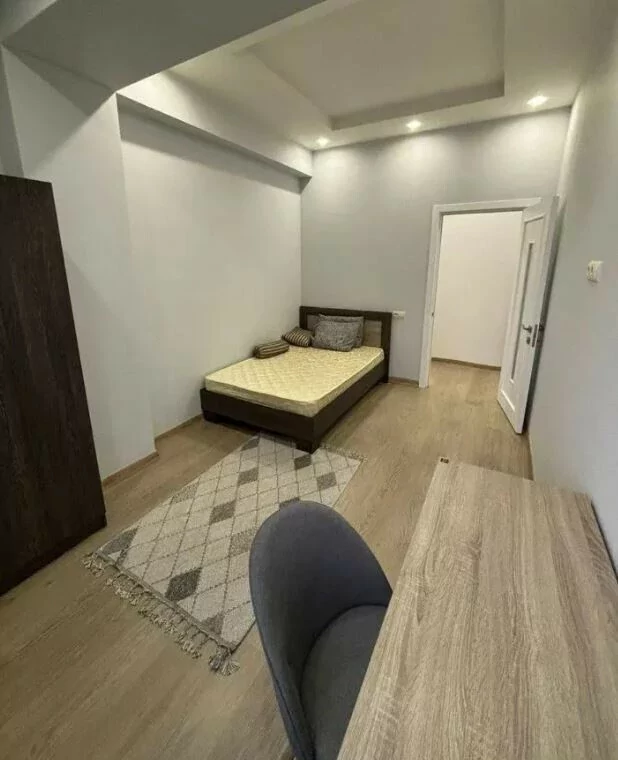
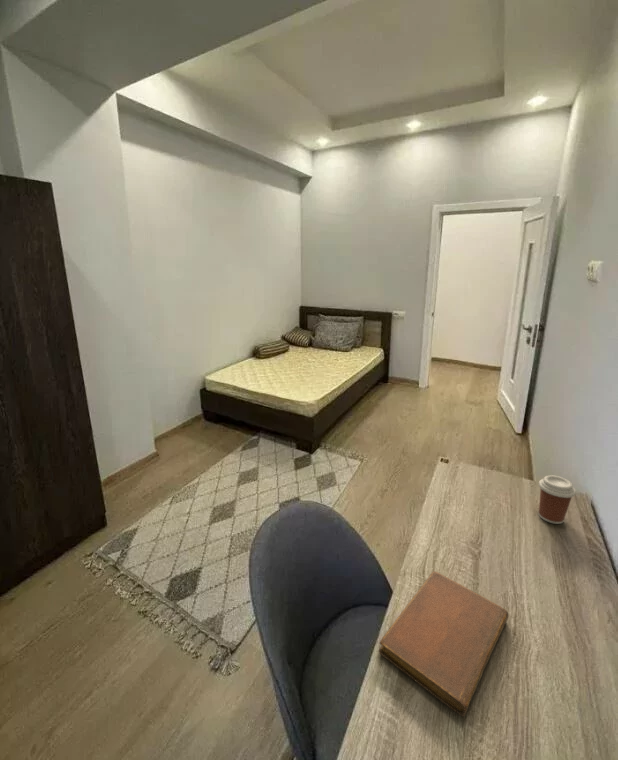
+ coffee cup (554, 499)
+ notebook (446, 630)
